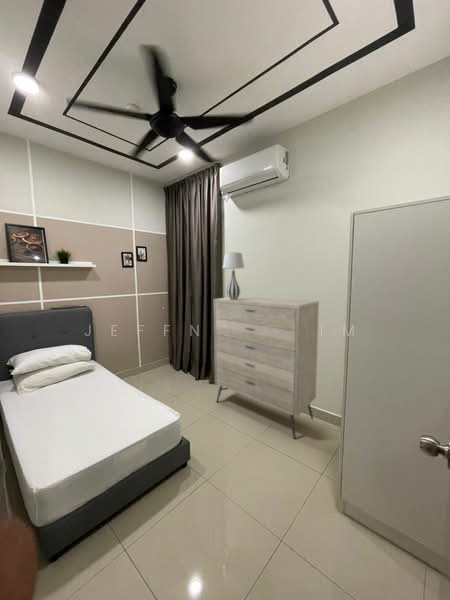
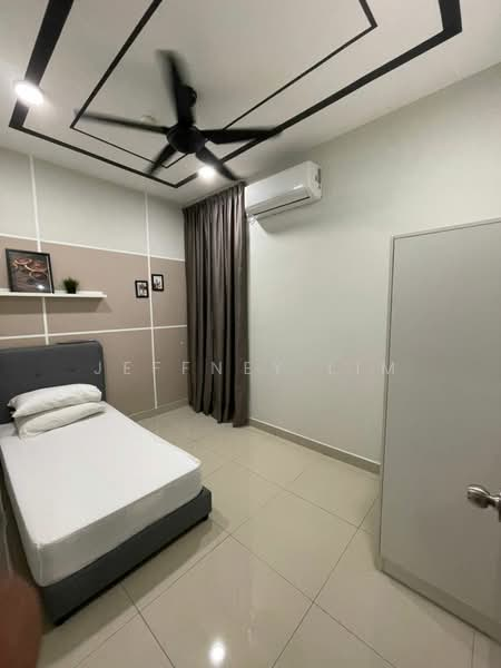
- table lamp (233, 276)
- dresser (262, 356)
